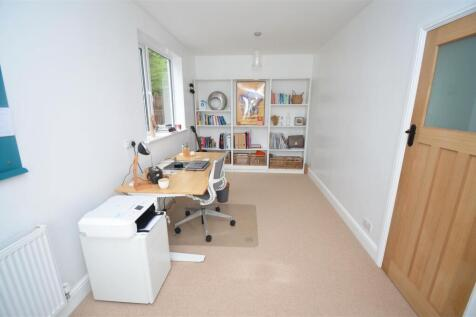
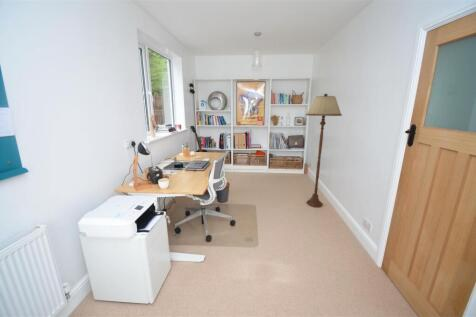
+ floor lamp (319, 152)
